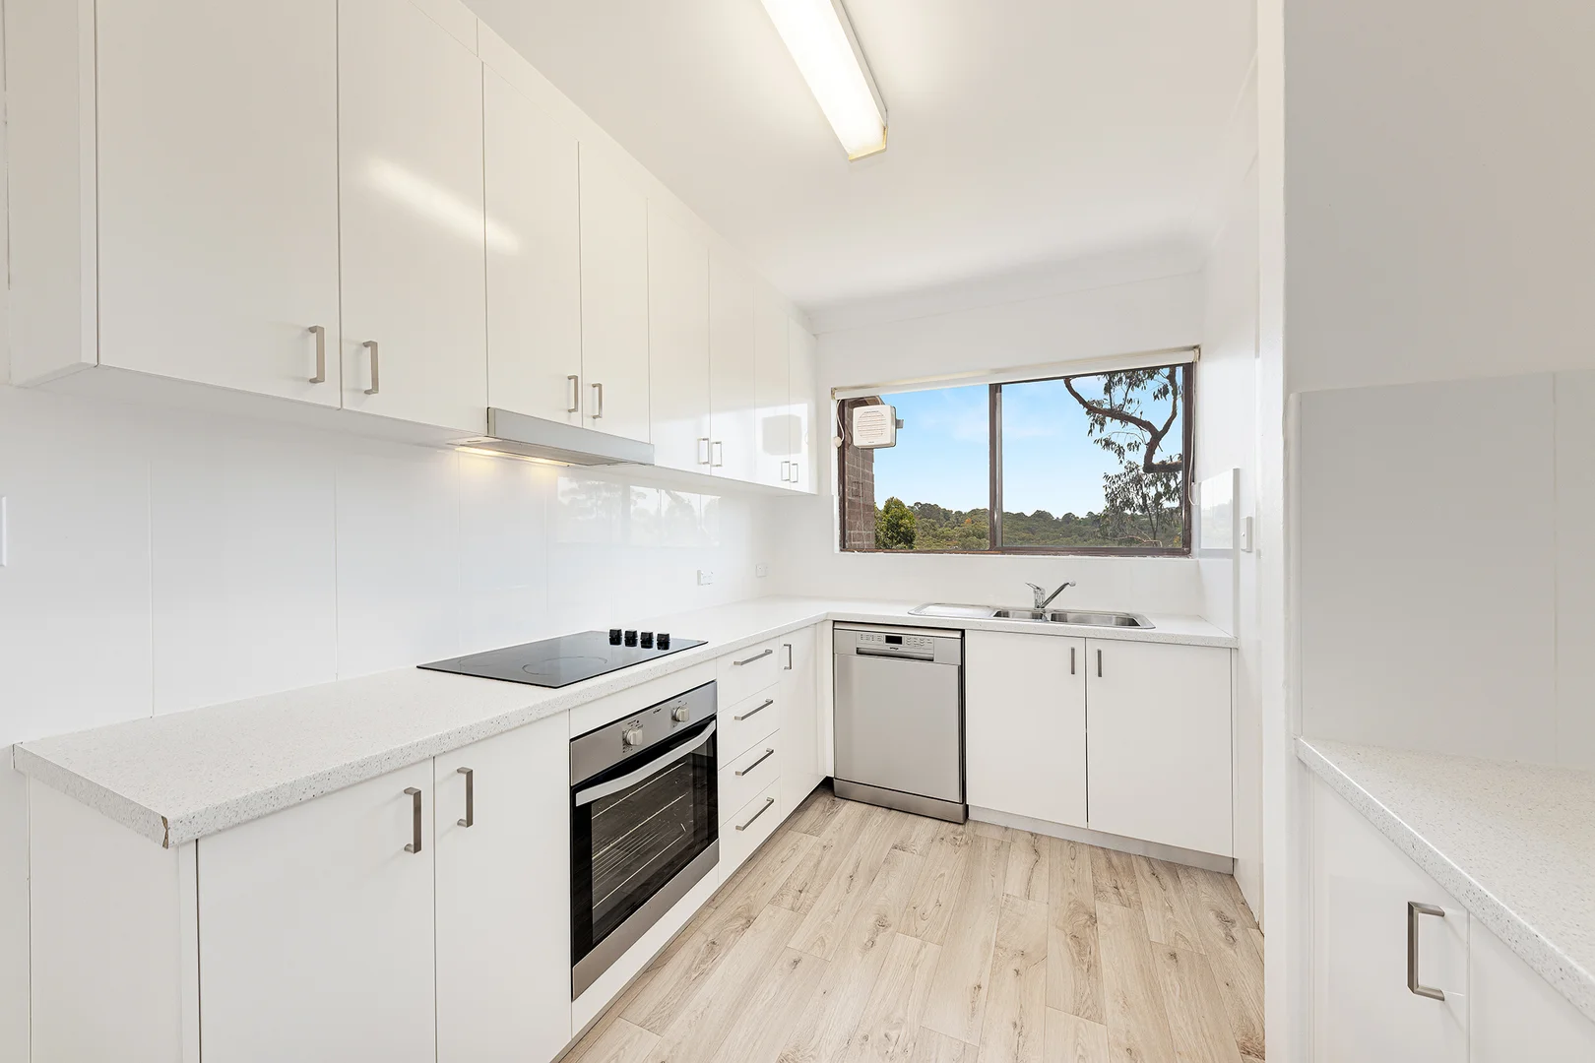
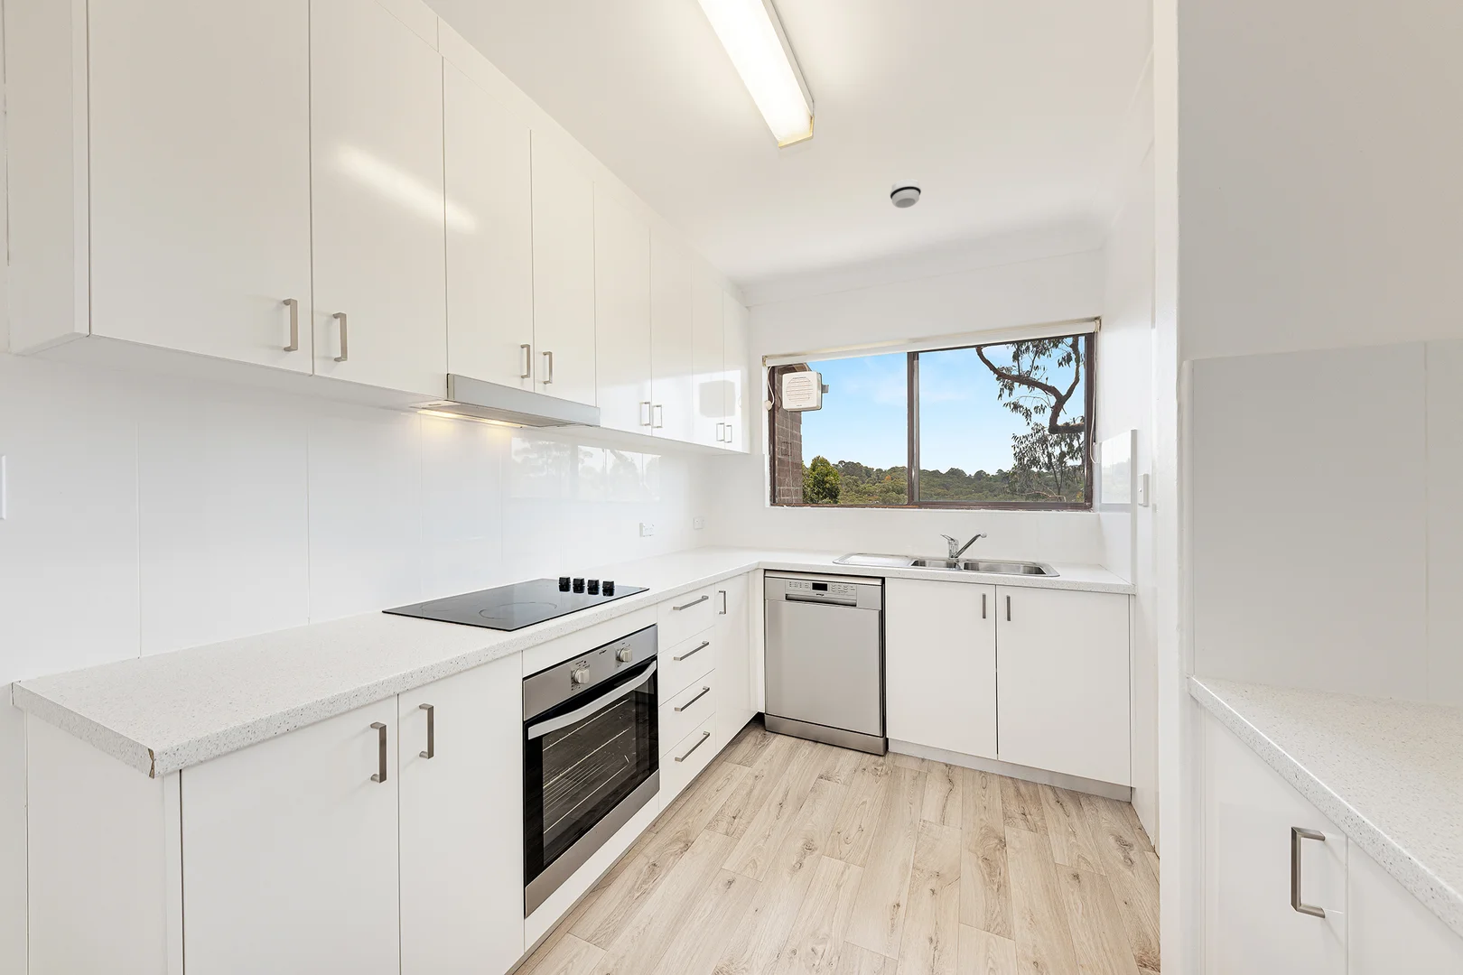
+ smoke detector (905, 194)
